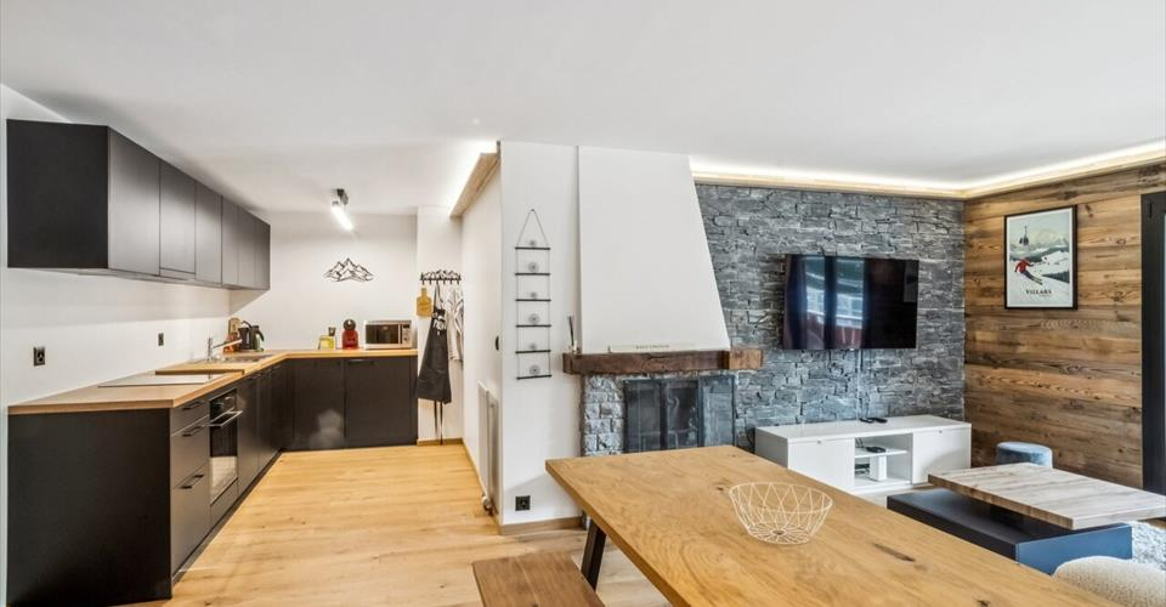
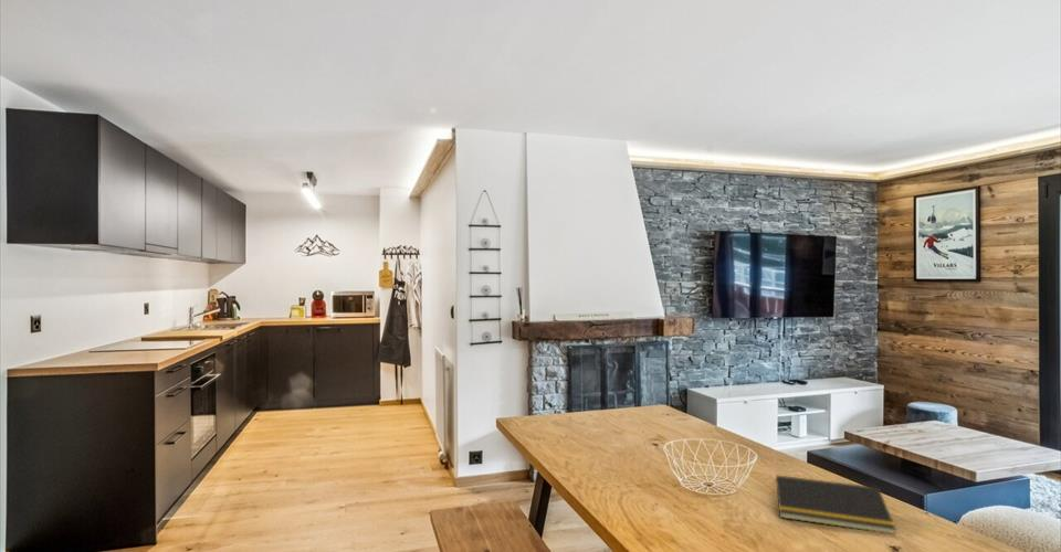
+ notepad (830, 501)
